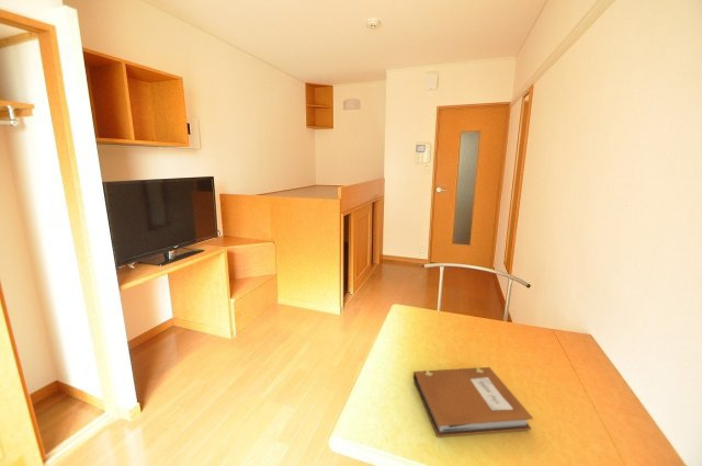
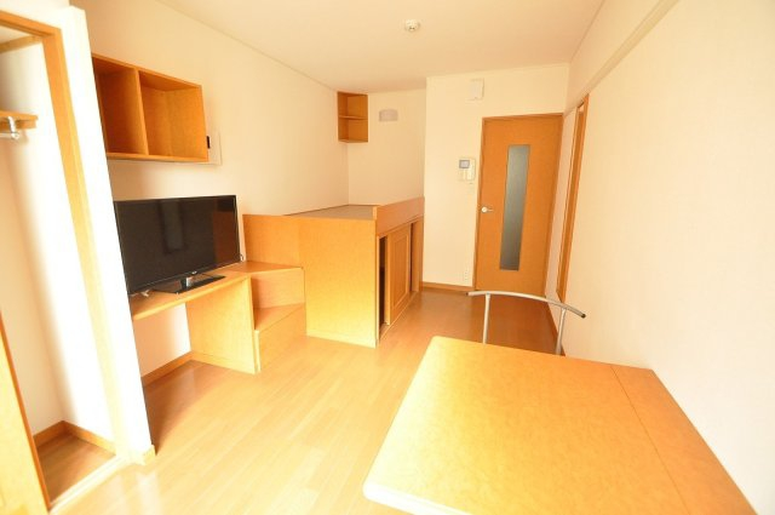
- notebook (468, 396)
